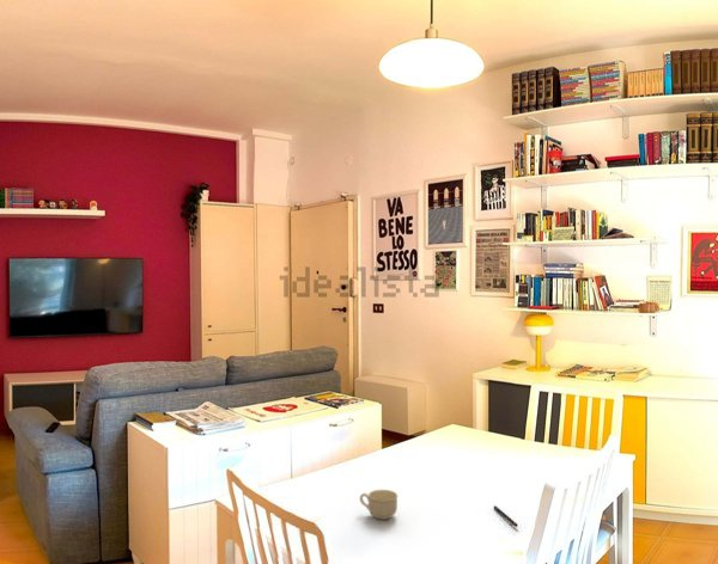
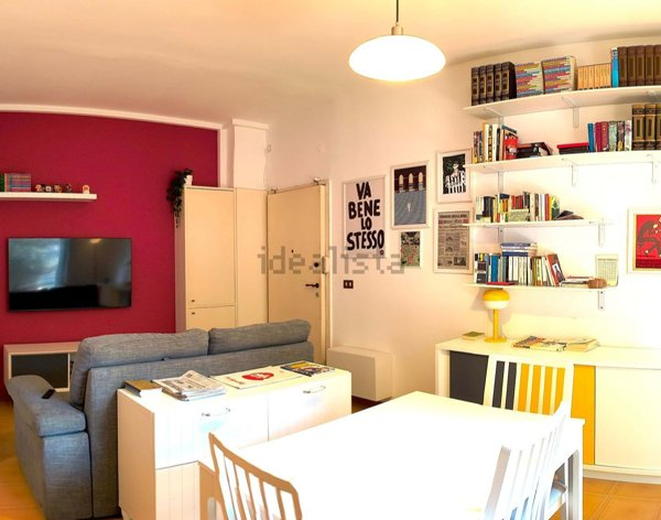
- cup (378, 504)
- pen (504, 515)
